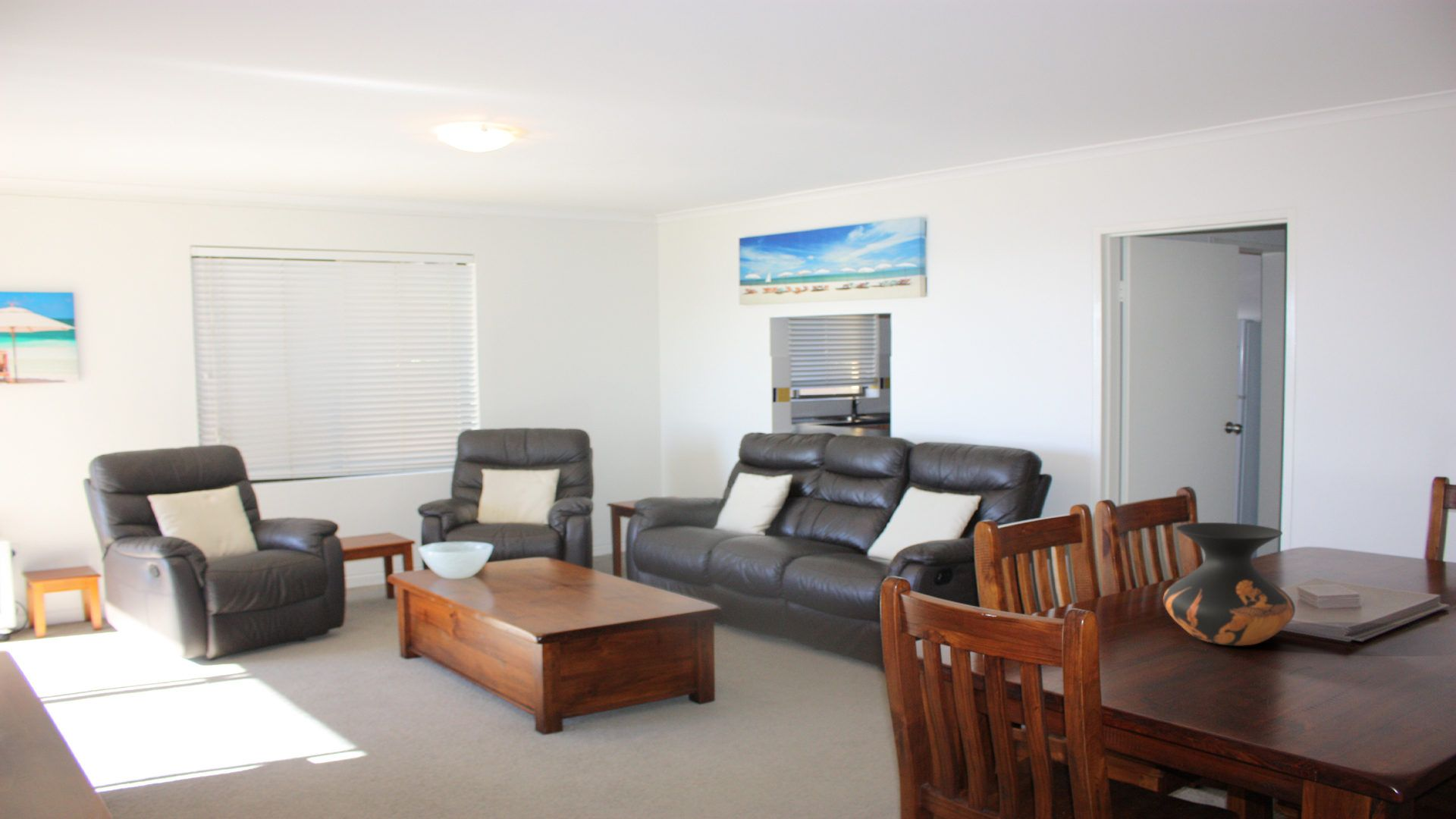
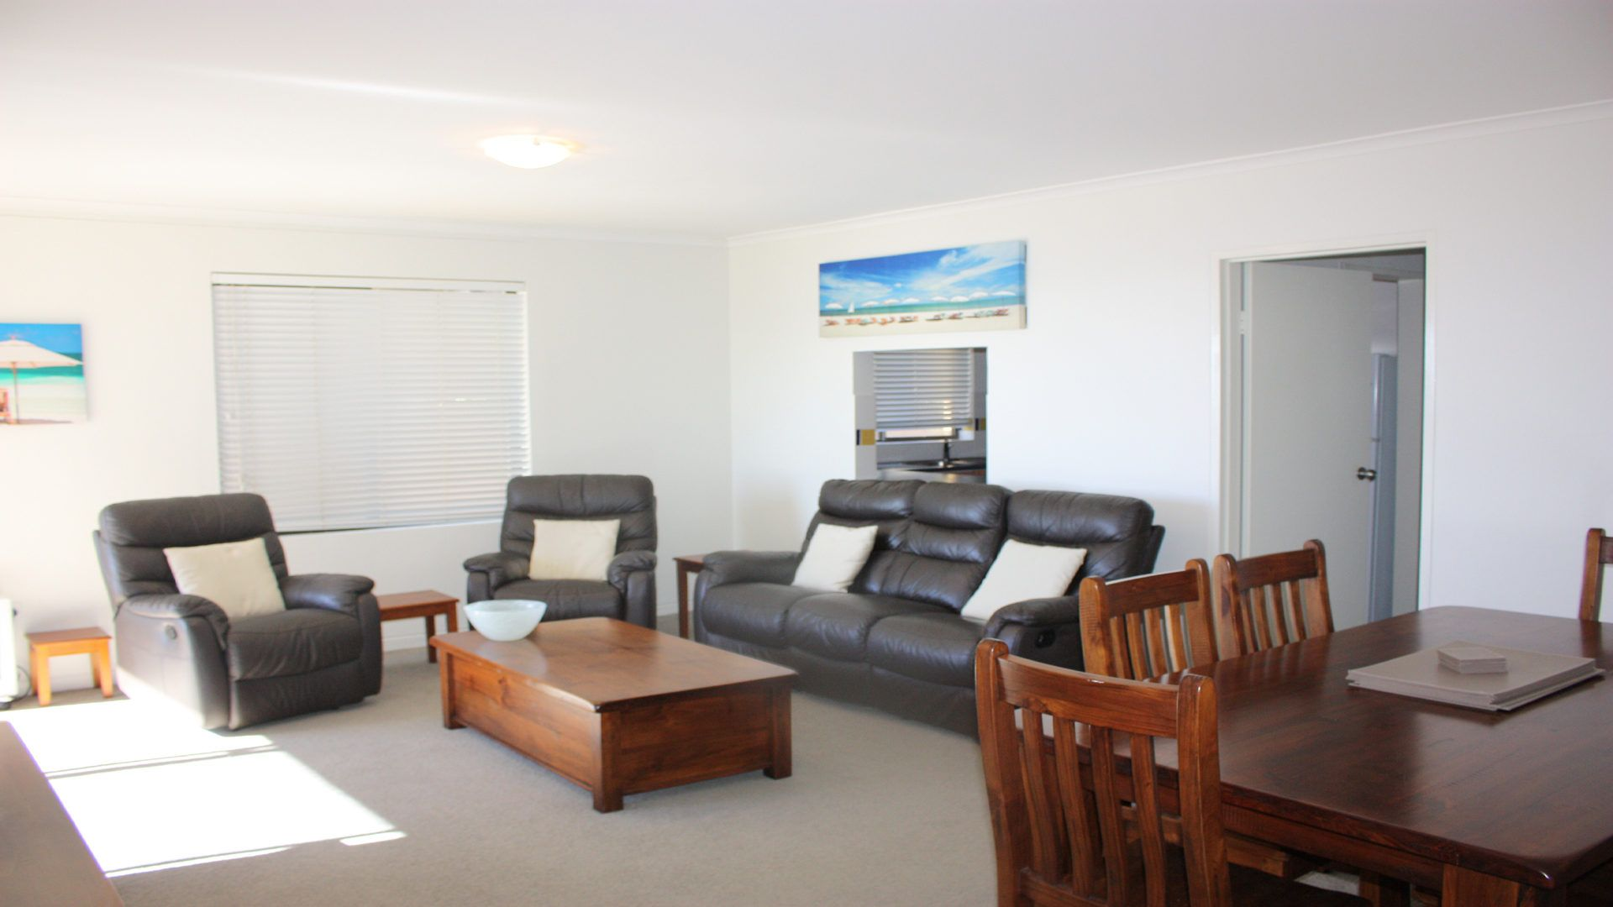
- vase (1228, 584)
